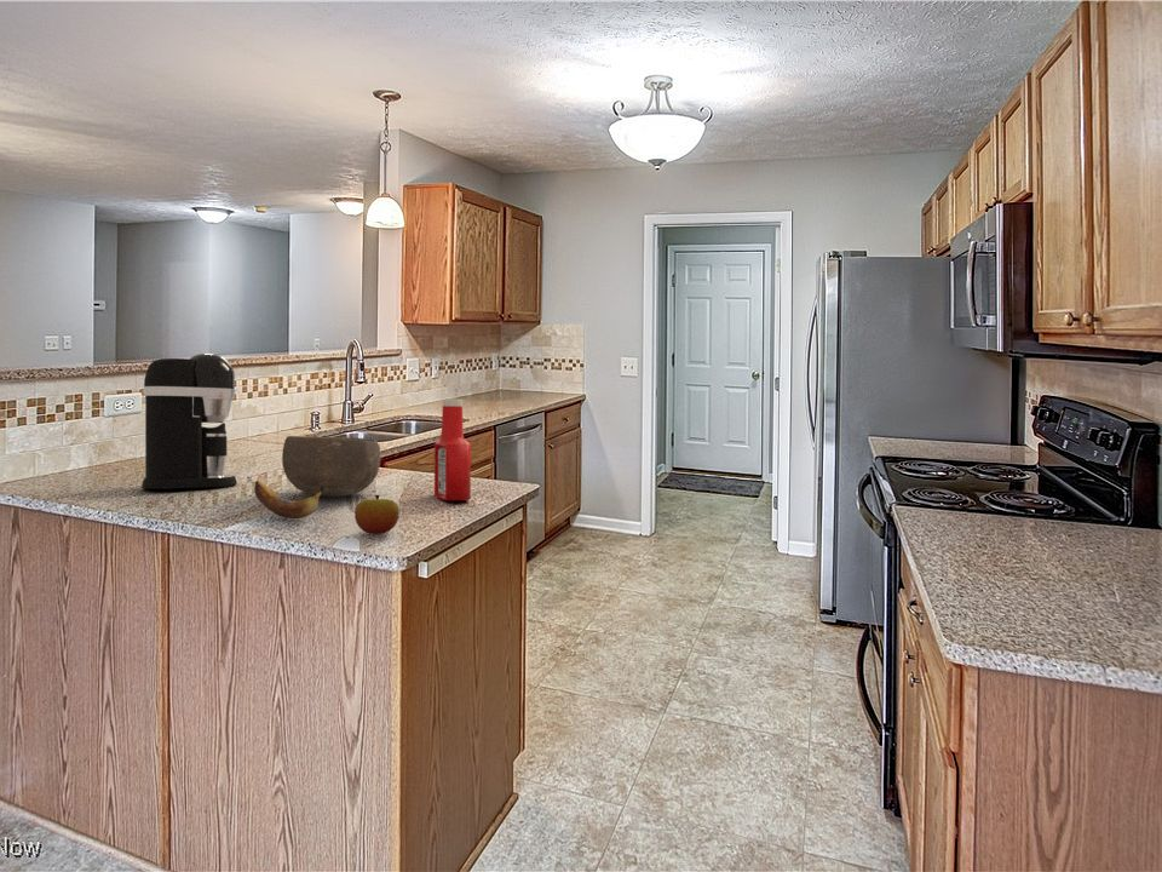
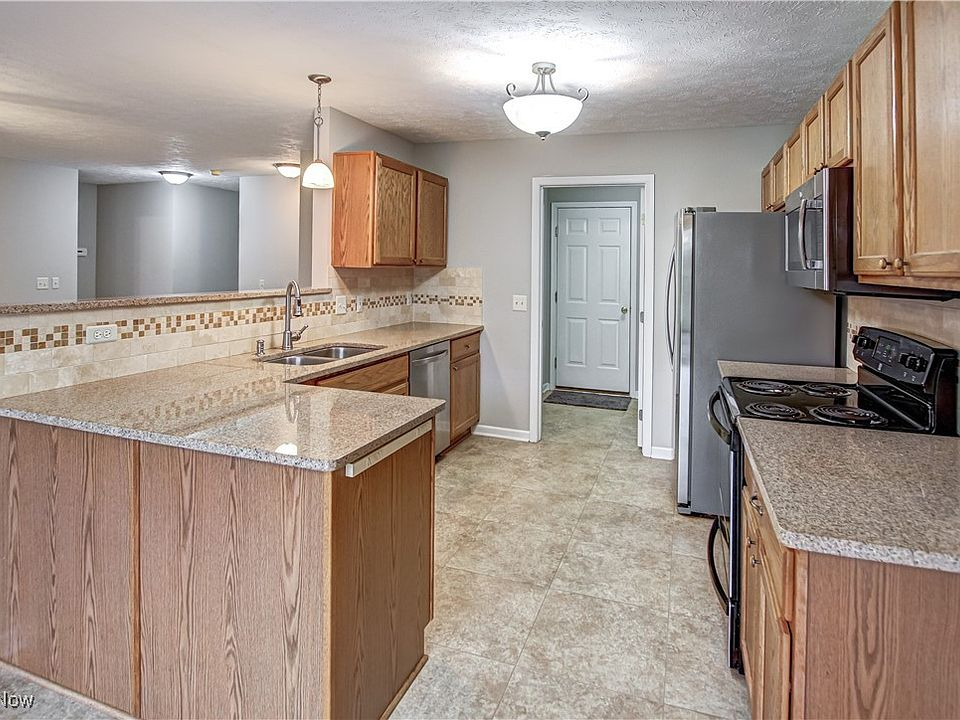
- bowl (333, 465)
- apple (376, 514)
- soap bottle (451, 448)
- banana (288, 500)
- coffee maker (190, 419)
